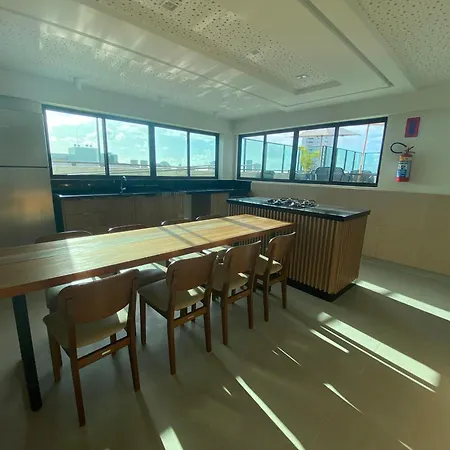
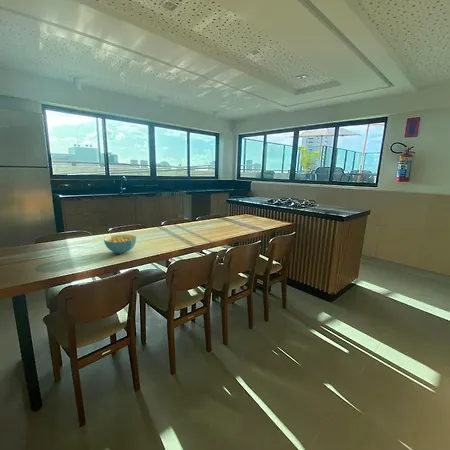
+ cereal bowl (121, 245)
